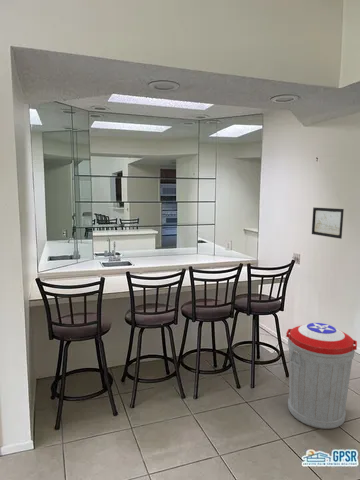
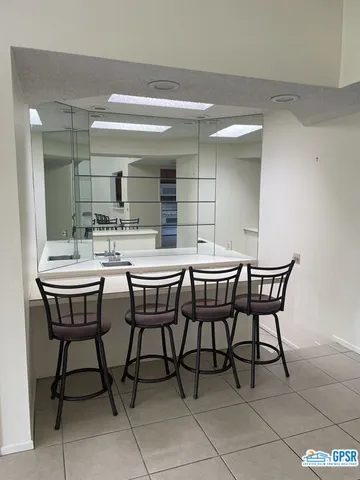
- wall art (326, 222)
- trash can (318, 370)
